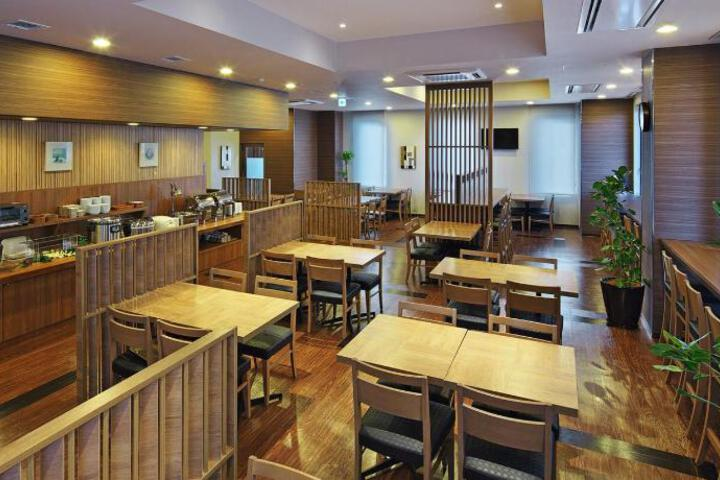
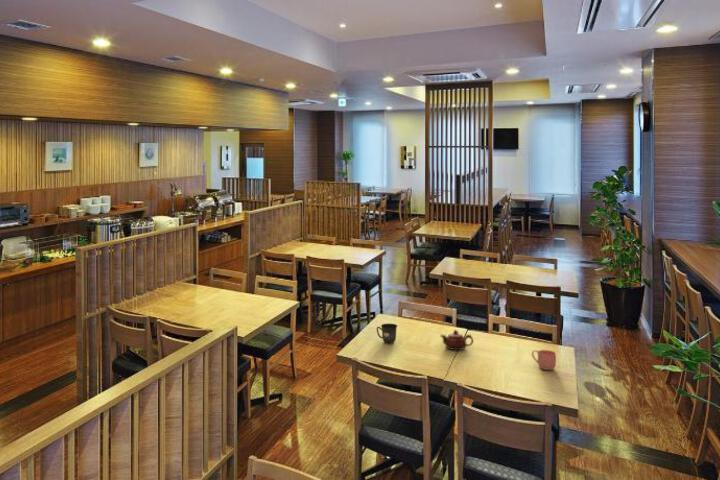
+ mug (543, 359)
+ teapot (456, 339)
+ mug (386, 333)
